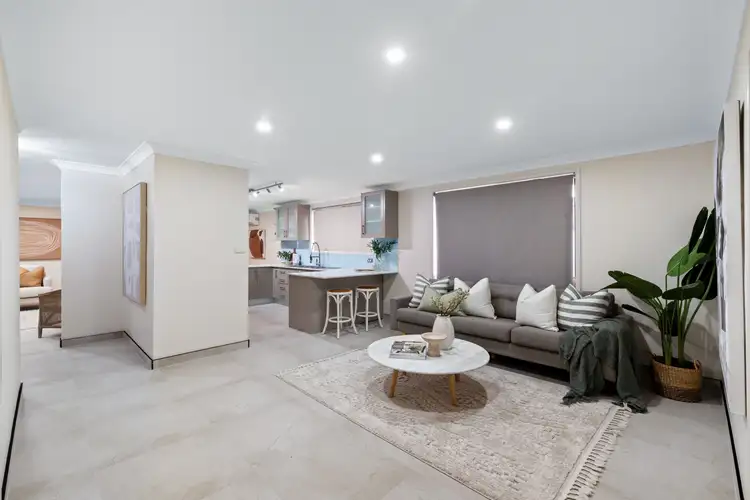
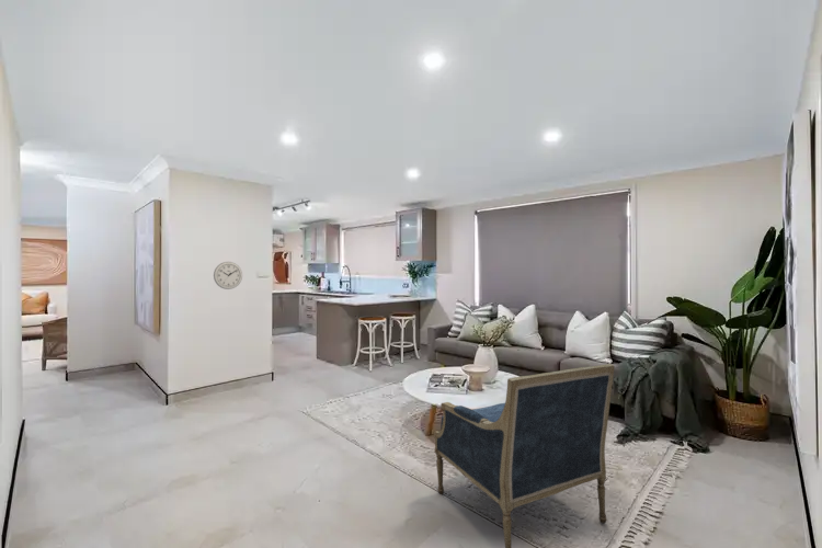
+ wall clock (228, 275)
+ armchair (516, 432)
